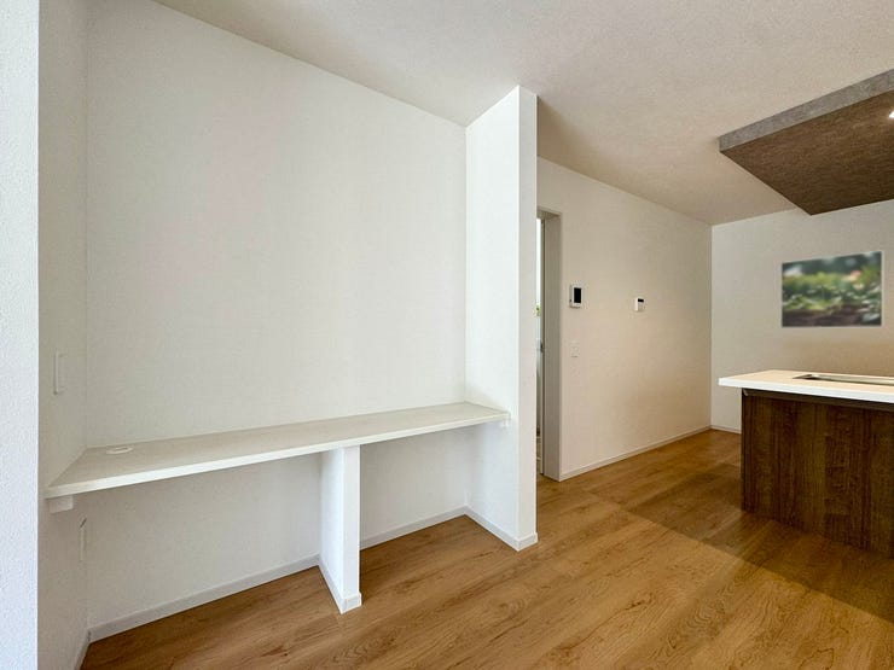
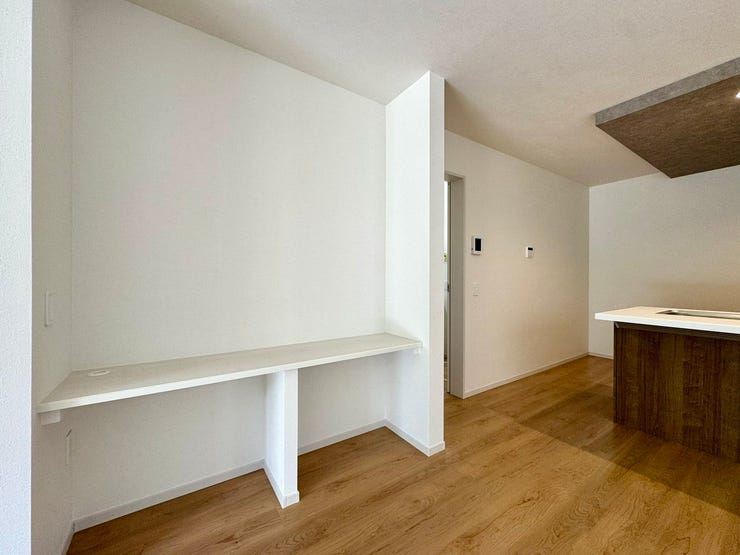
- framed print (828, 292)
